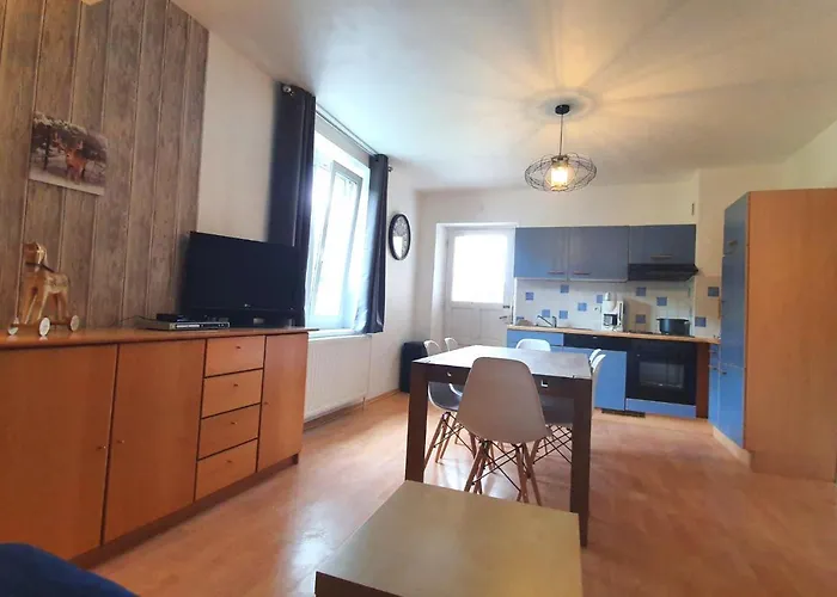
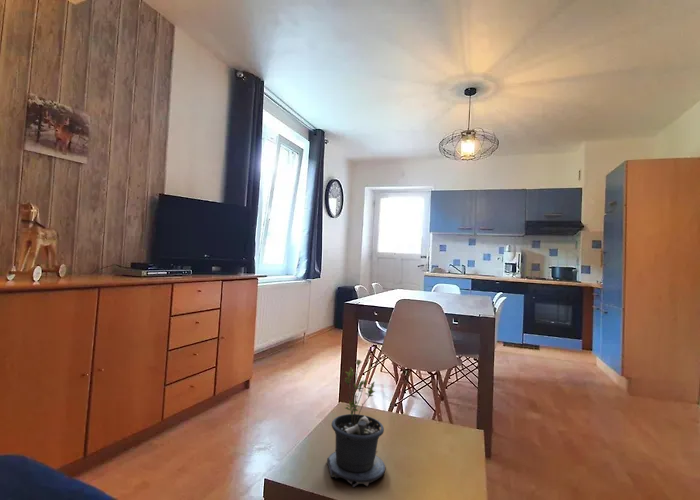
+ potted plant (360, 415)
